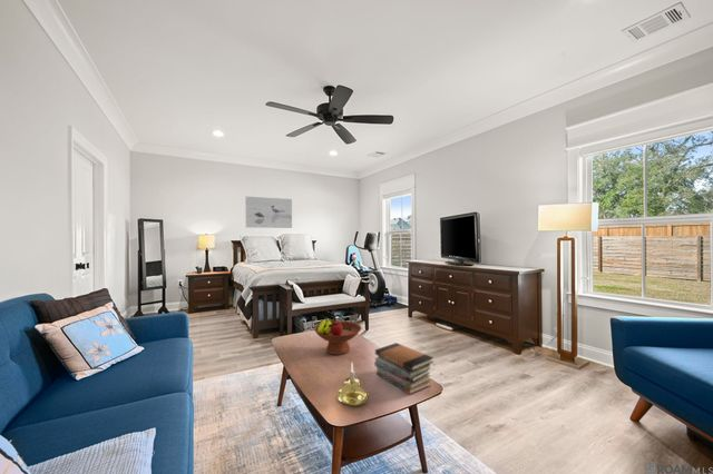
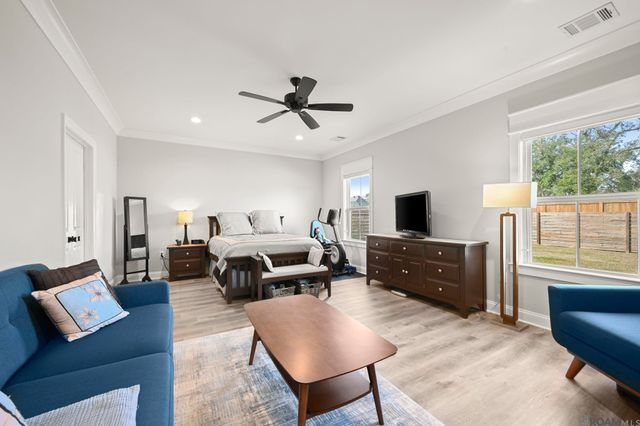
- book stack (402, 366)
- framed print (268, 213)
- candle holder (353, 381)
- fruit bowl (338, 334)
